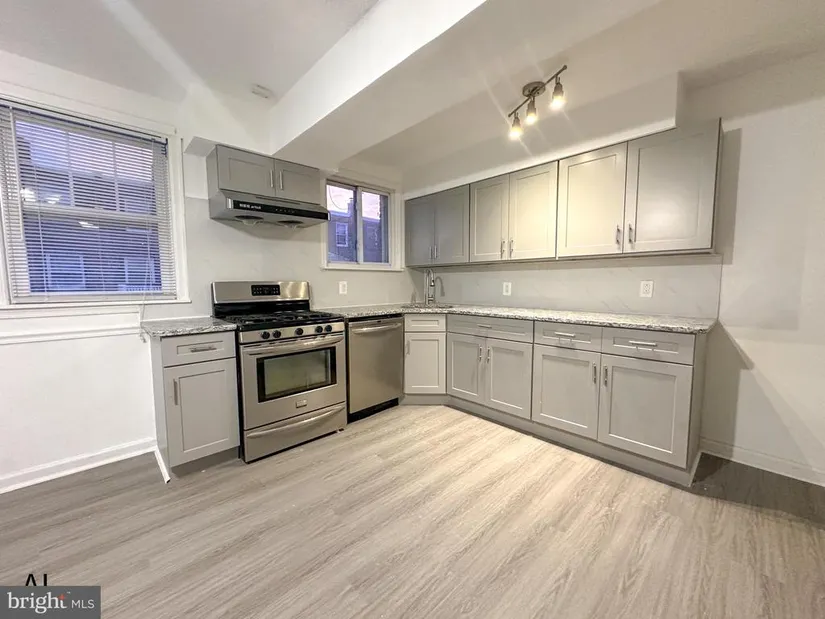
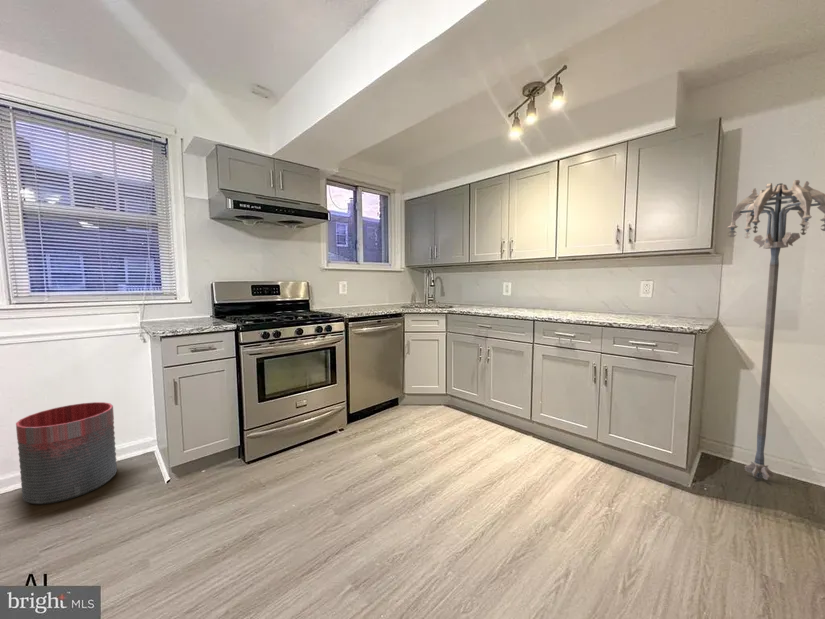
+ trash can (70, 449)
+ floor lamp (769, 335)
